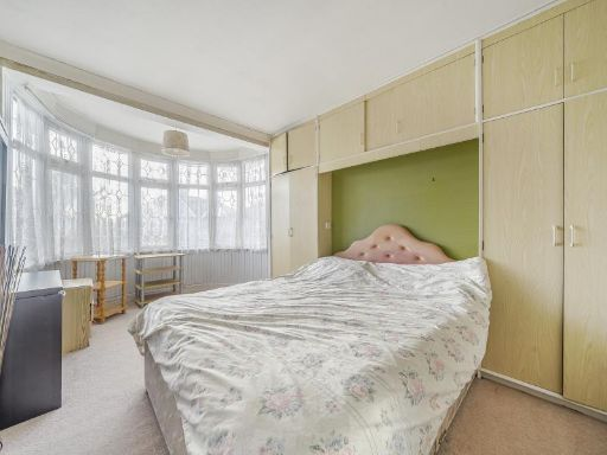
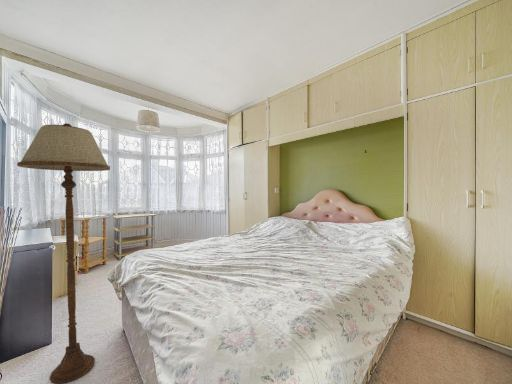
+ floor lamp (70, 247)
